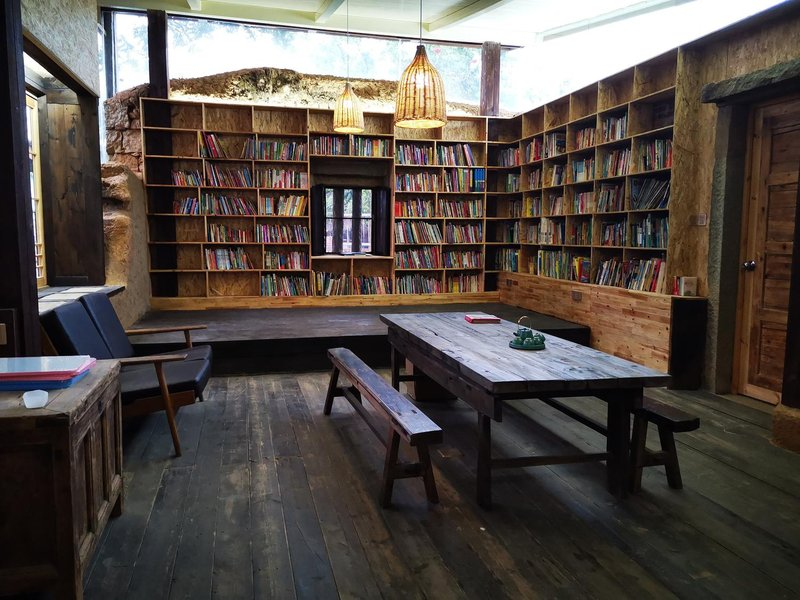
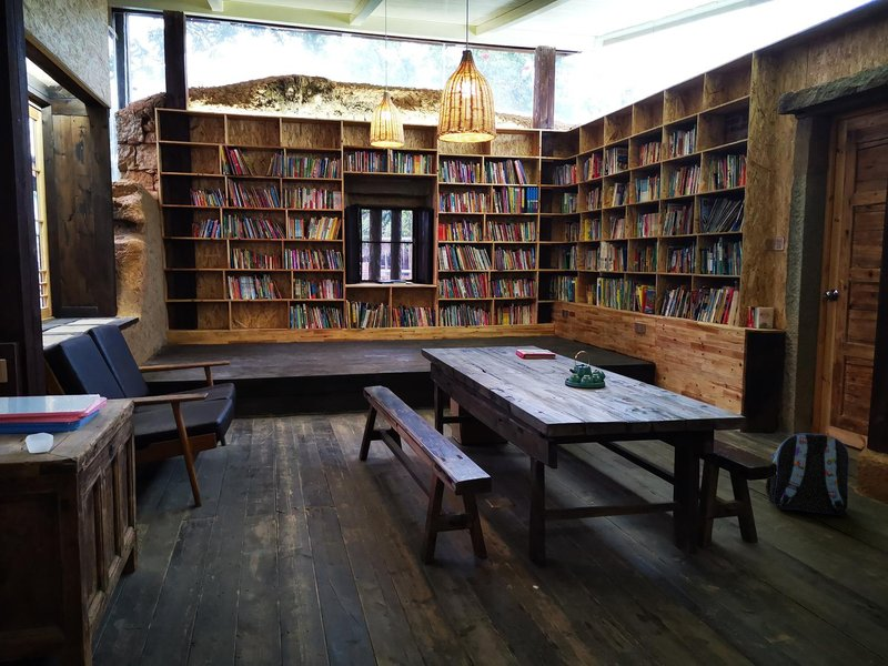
+ backpack (806, 468)
